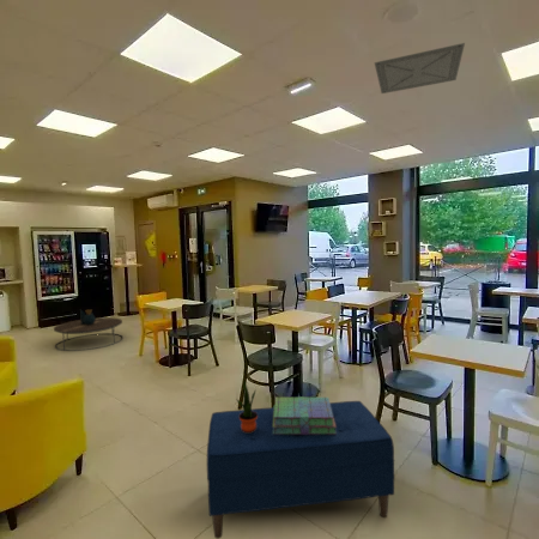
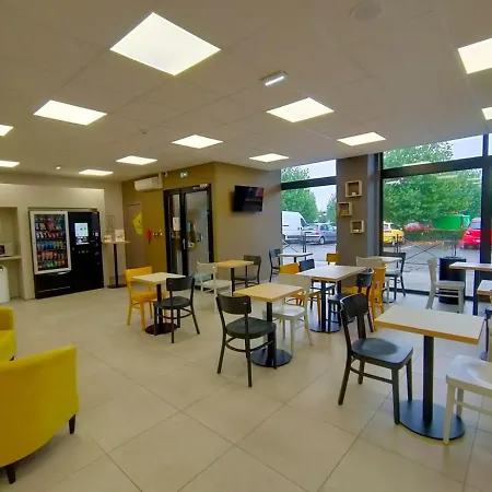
- potted plant (246, 405)
- bench (295, 462)
- coffee table (89, 325)
- ceiling vent (417, 72)
- stack of books (302, 413)
